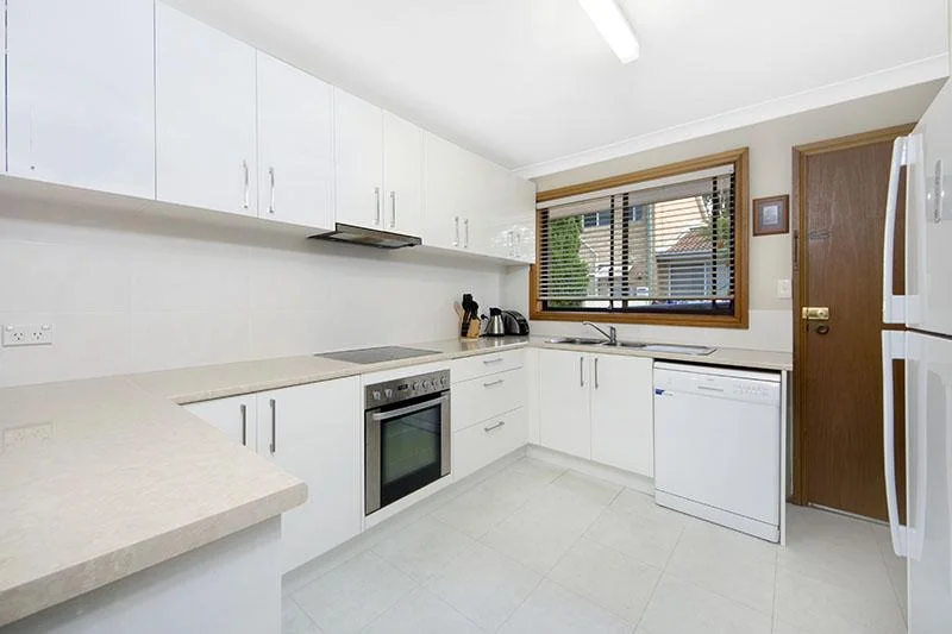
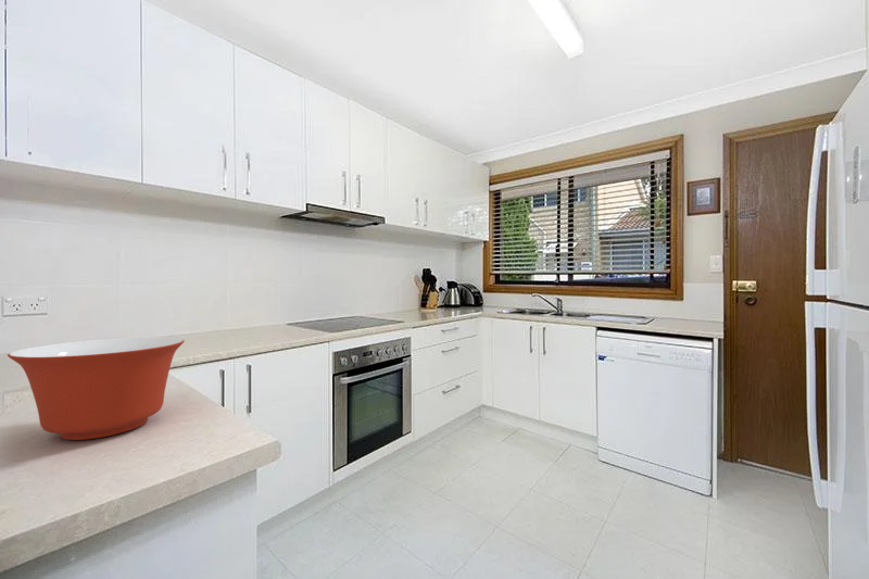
+ mixing bowl (106, 386)
